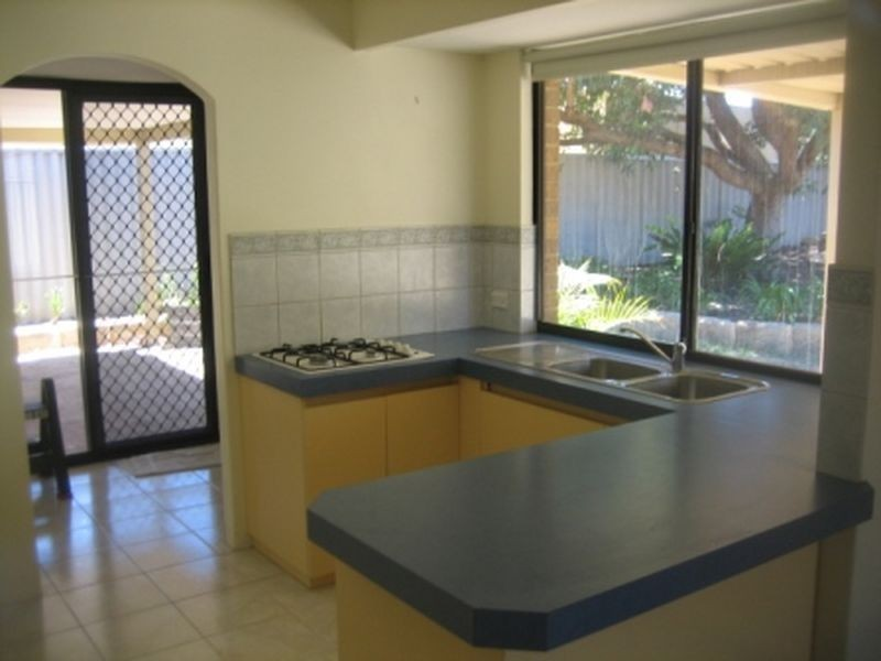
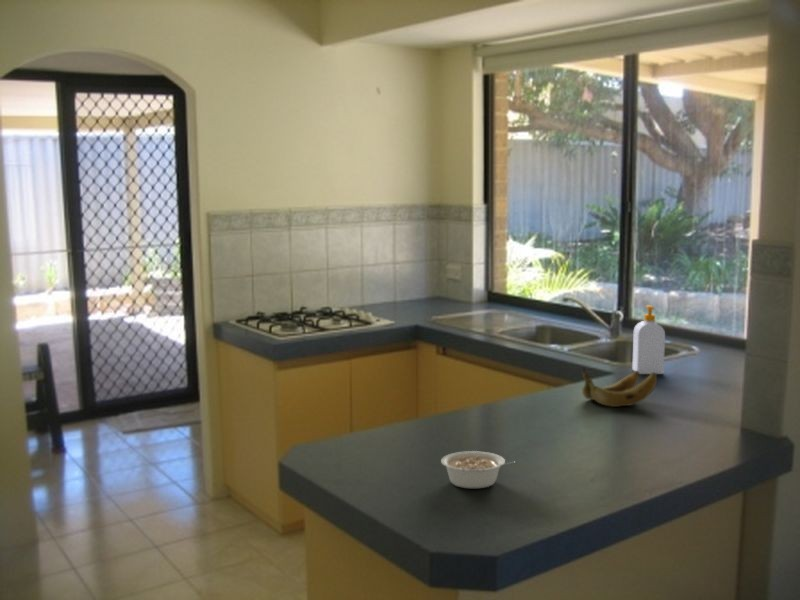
+ legume (475, 468)
+ soap bottle (648, 339)
+ banana (620, 383)
